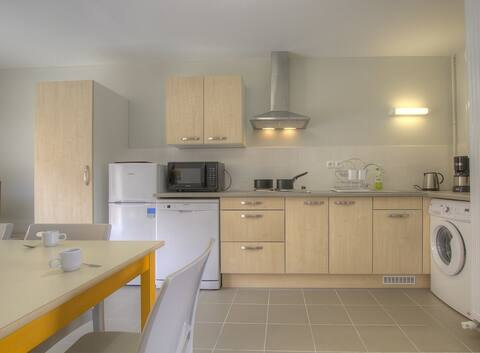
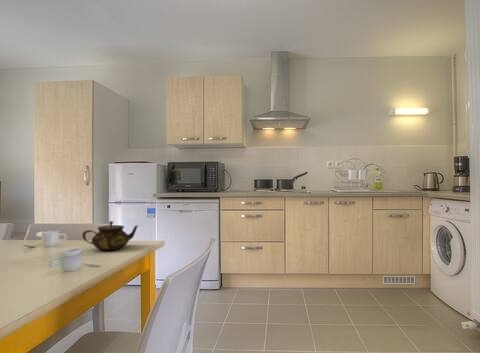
+ teapot (111, 234)
